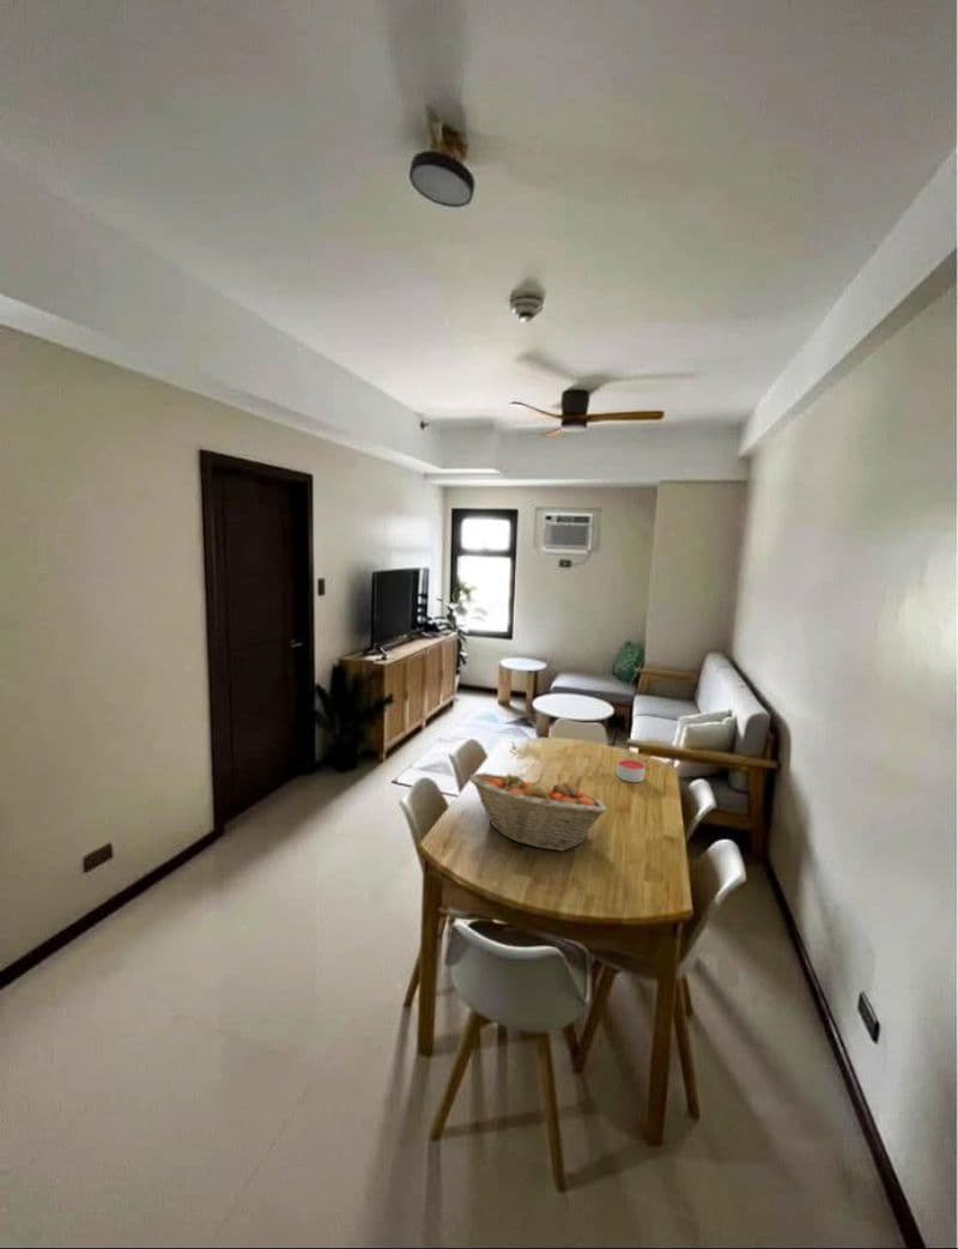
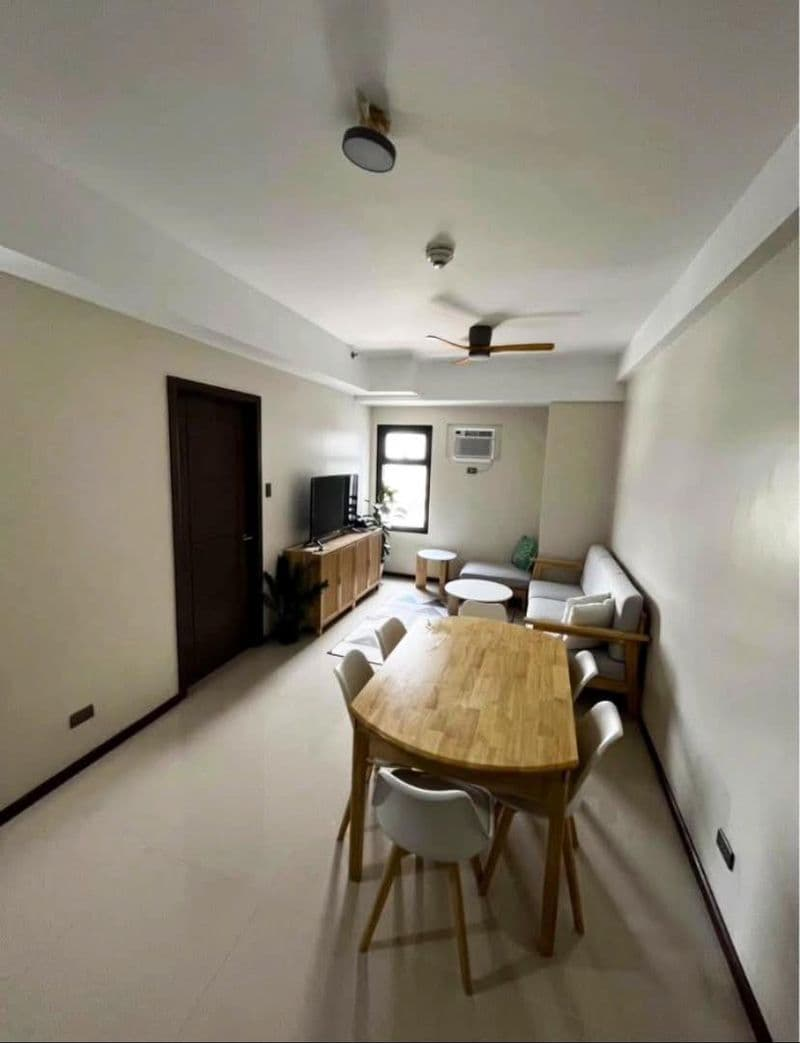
- candle (630, 770)
- fruit basket (534, 801)
